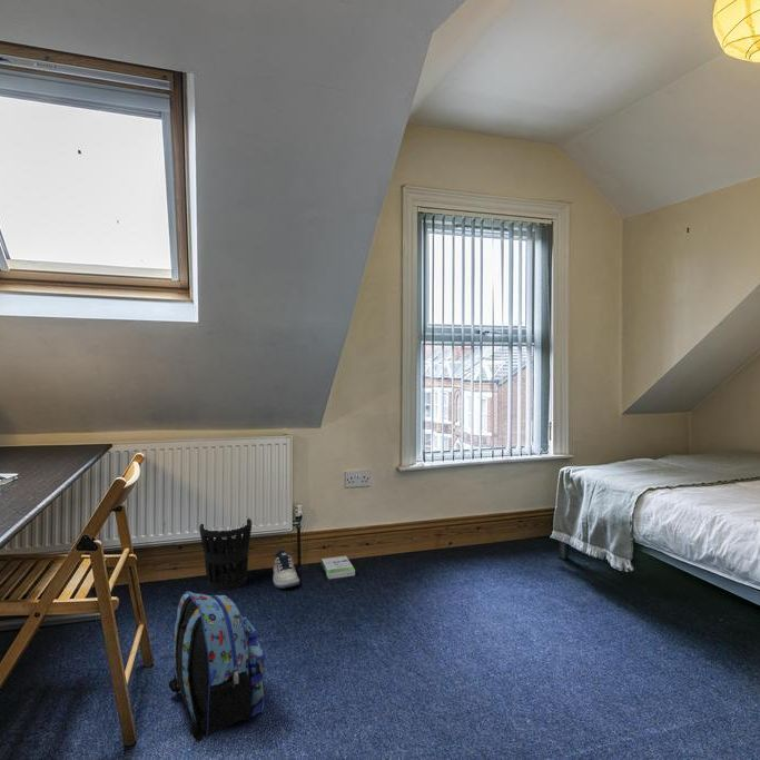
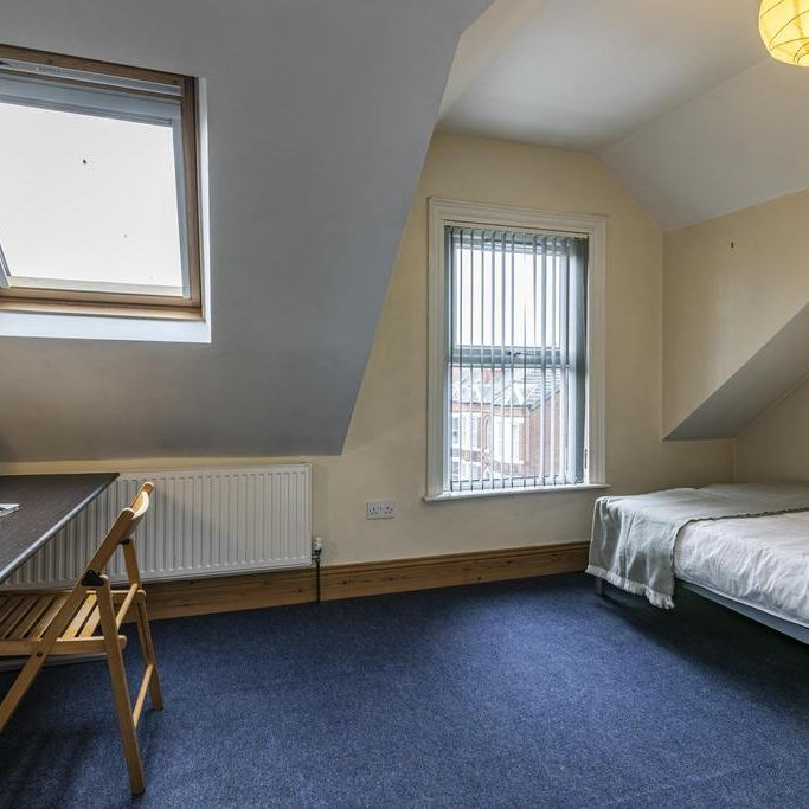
- wastebasket (226, 552)
- backpack (217, 649)
- box (337, 566)
- shoe (285, 566)
